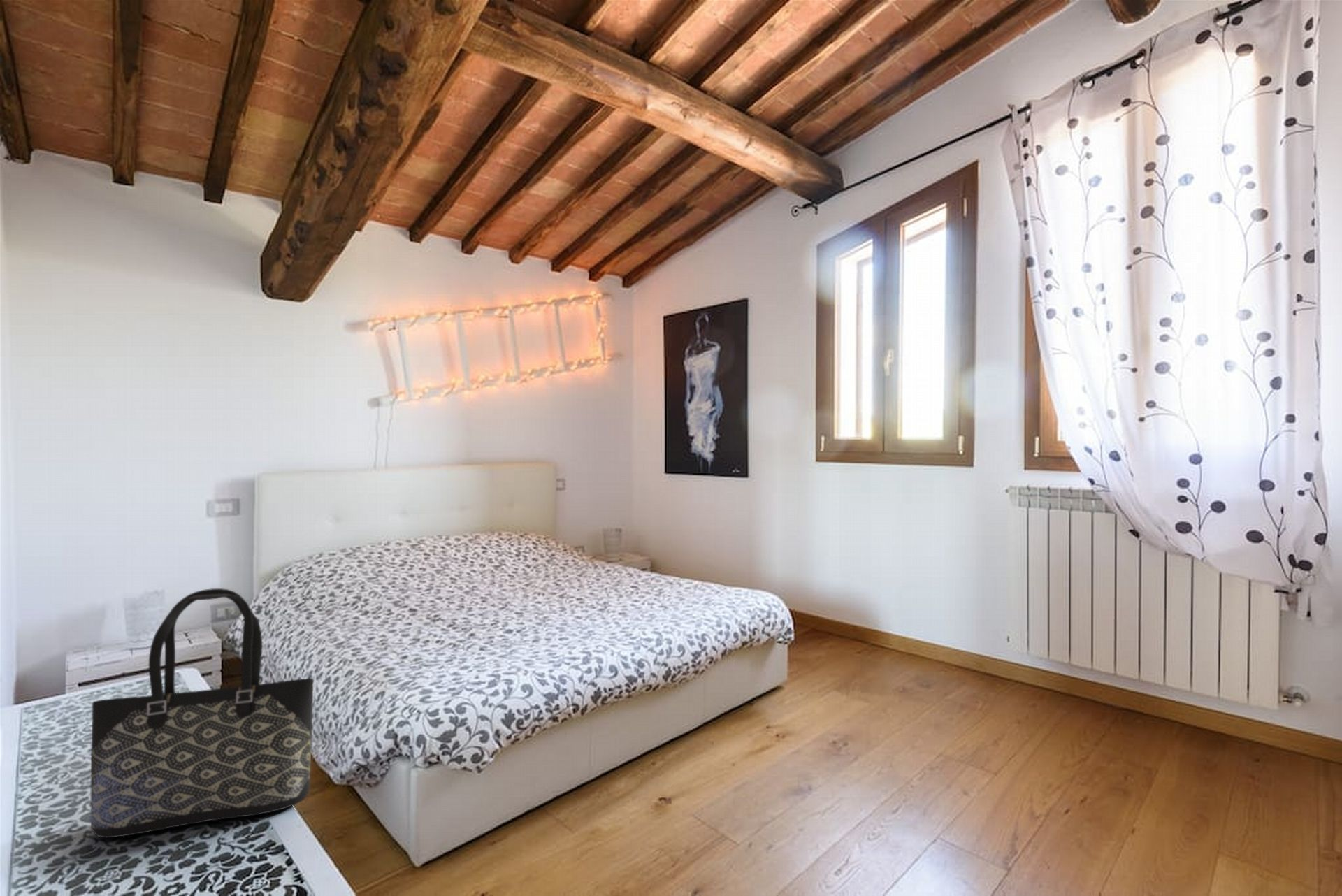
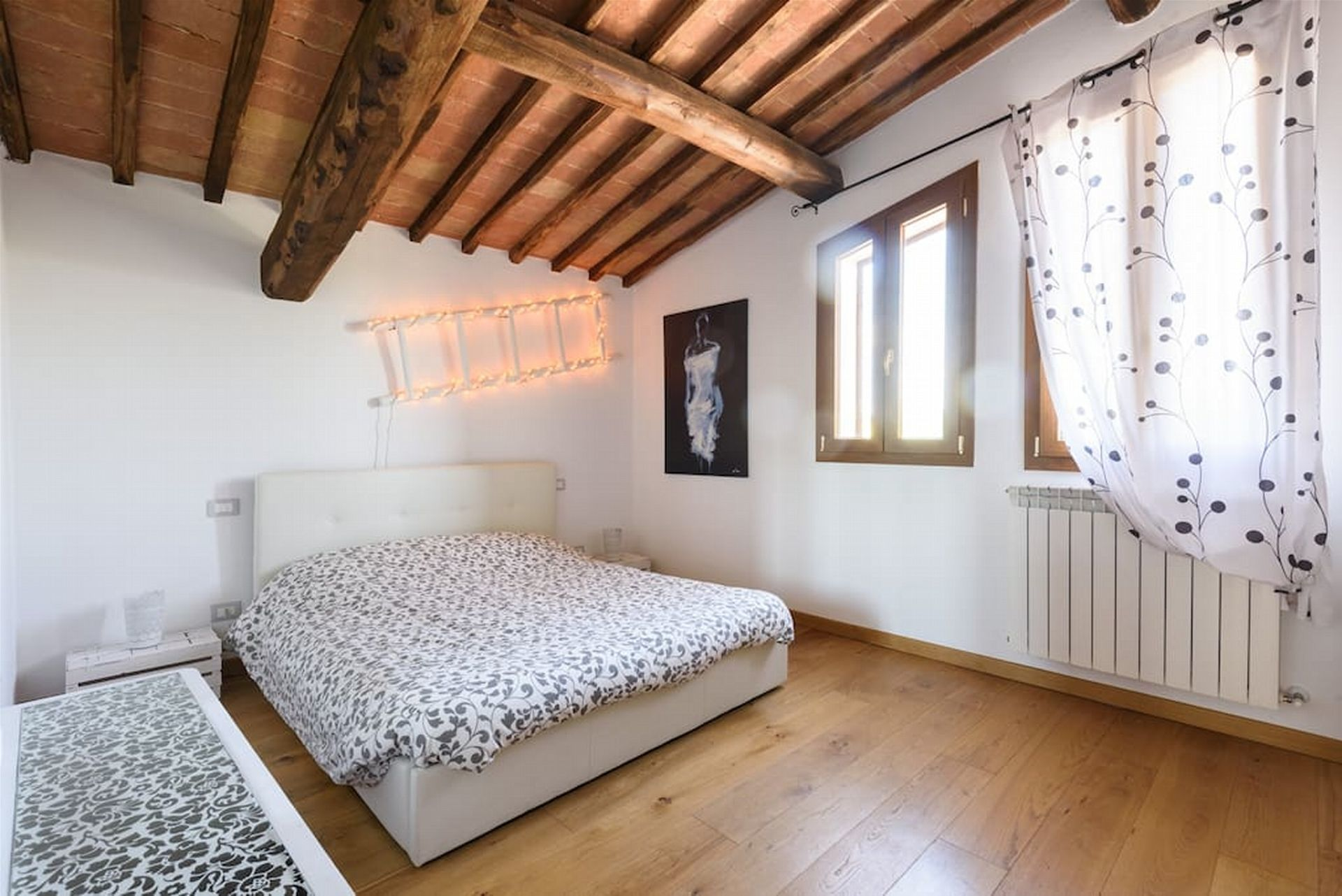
- tote bag (208, 702)
